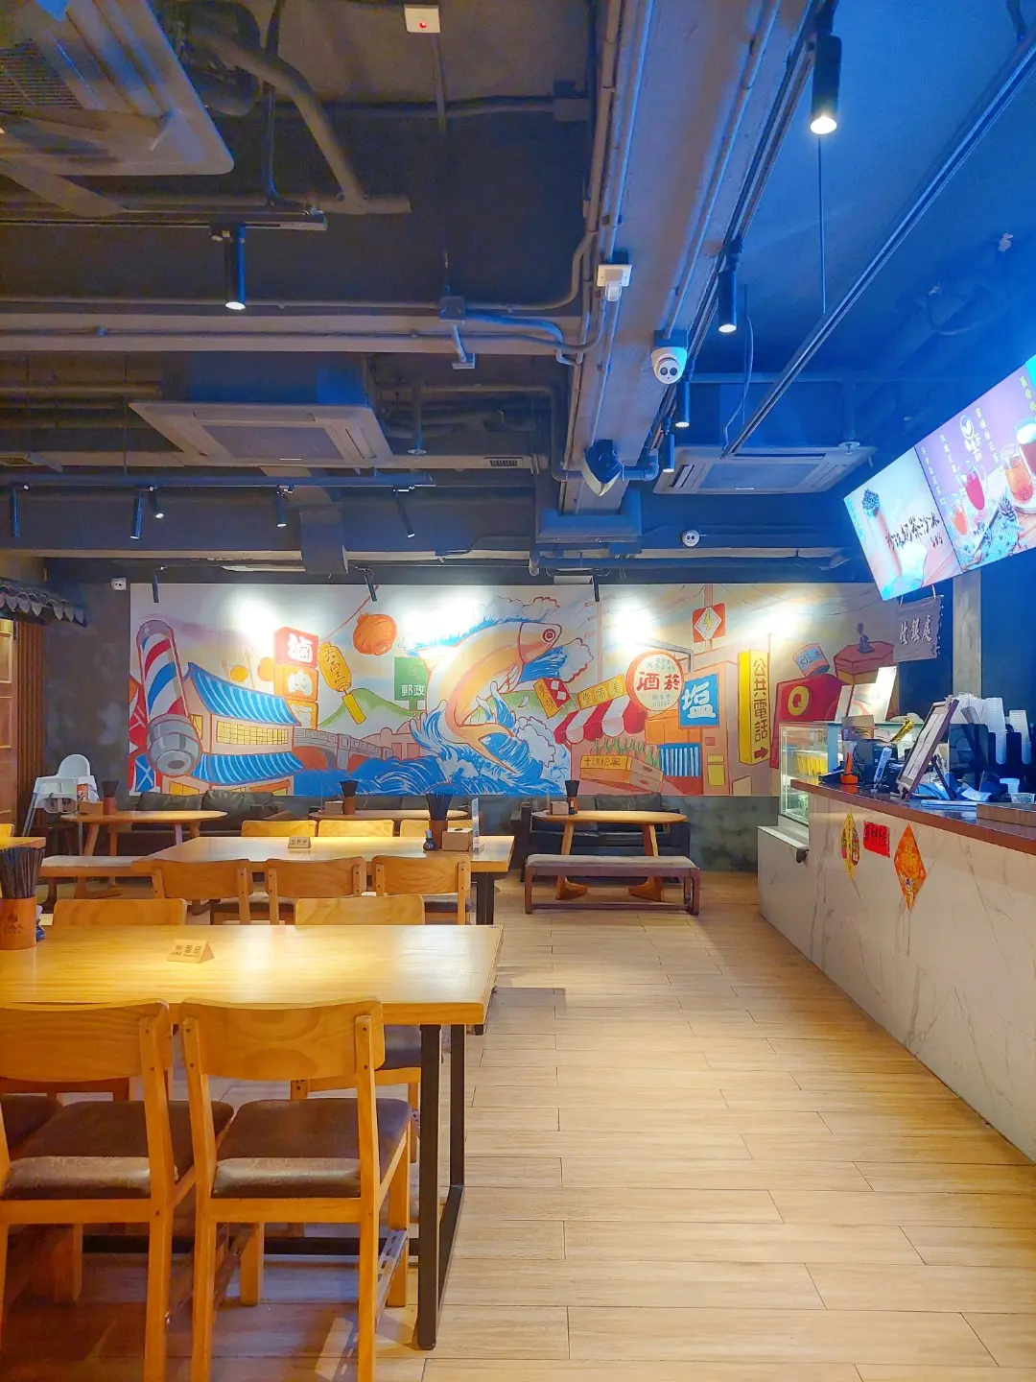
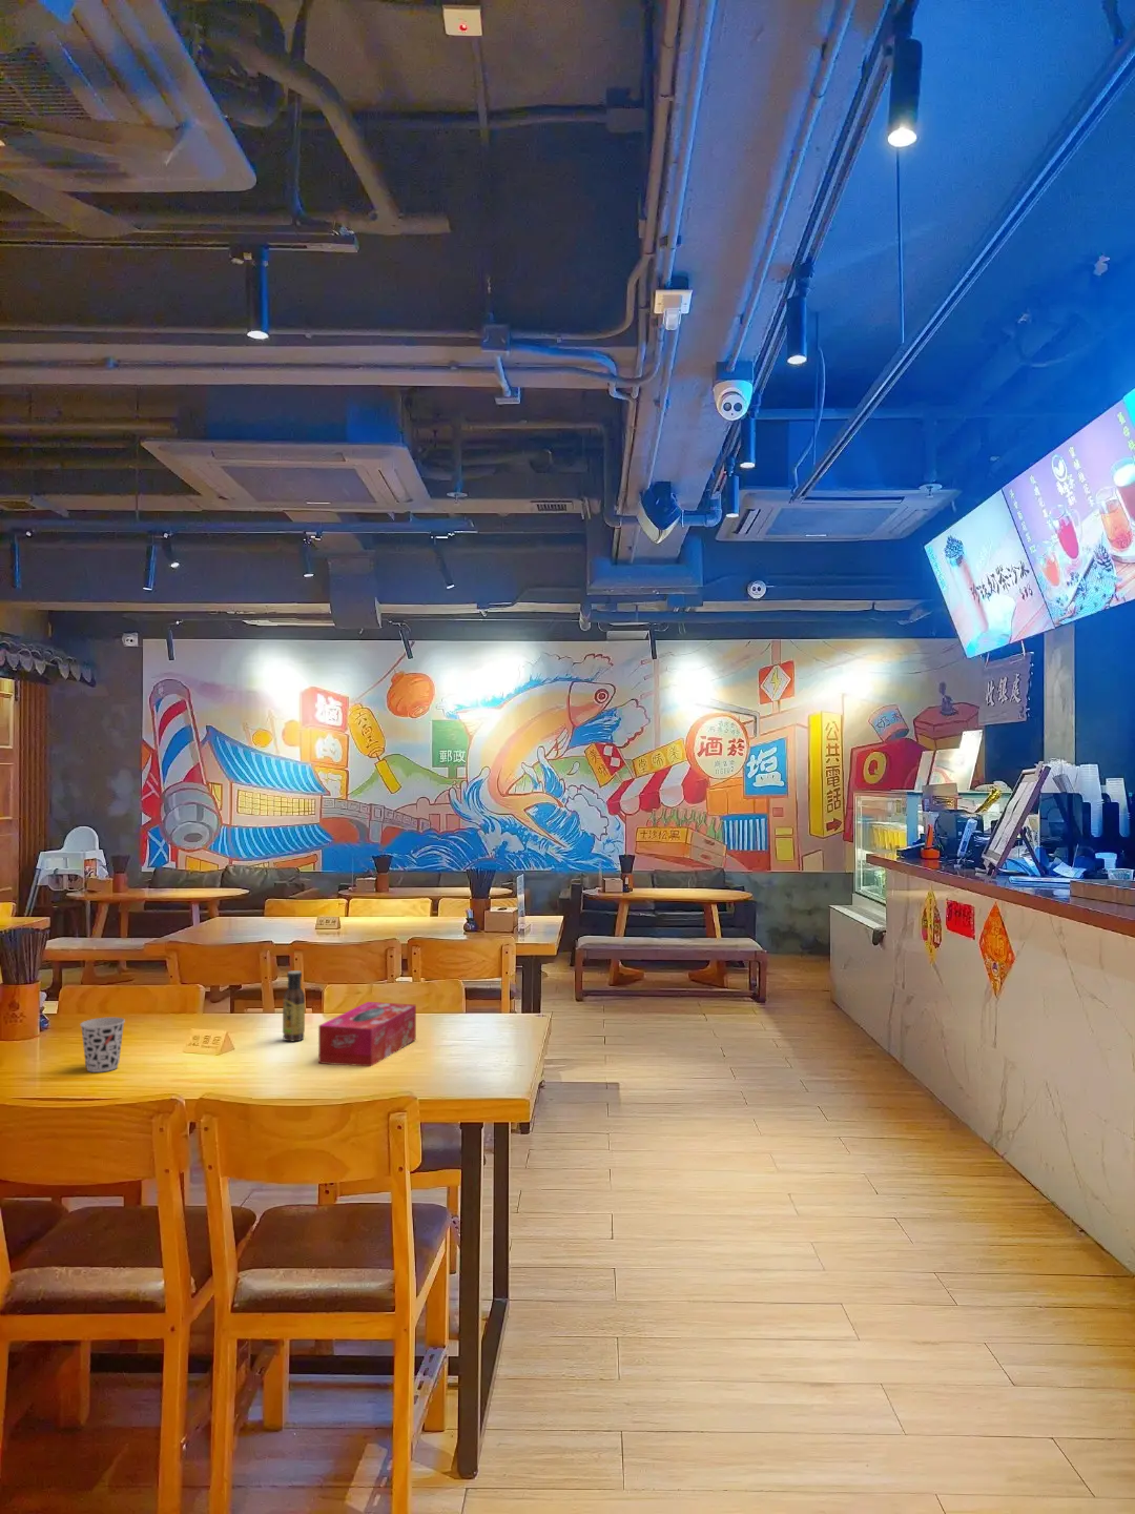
+ tissue box (368, 1032)
+ cup (103, 1045)
+ sauce bottle (293, 1005)
